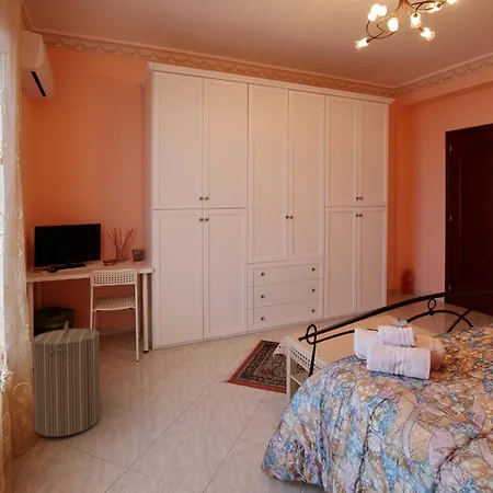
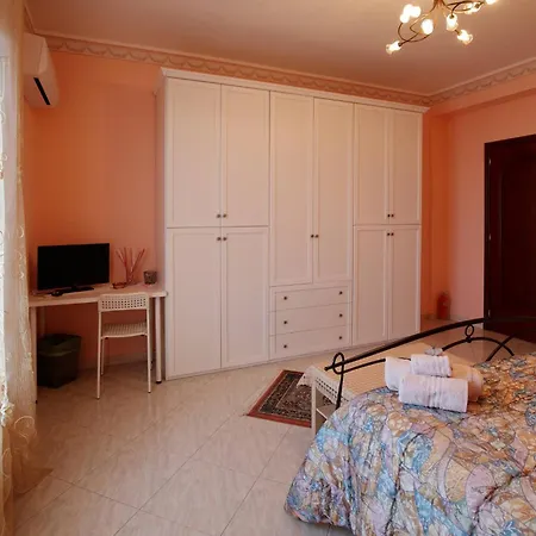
- laundry hamper (67, 371)
